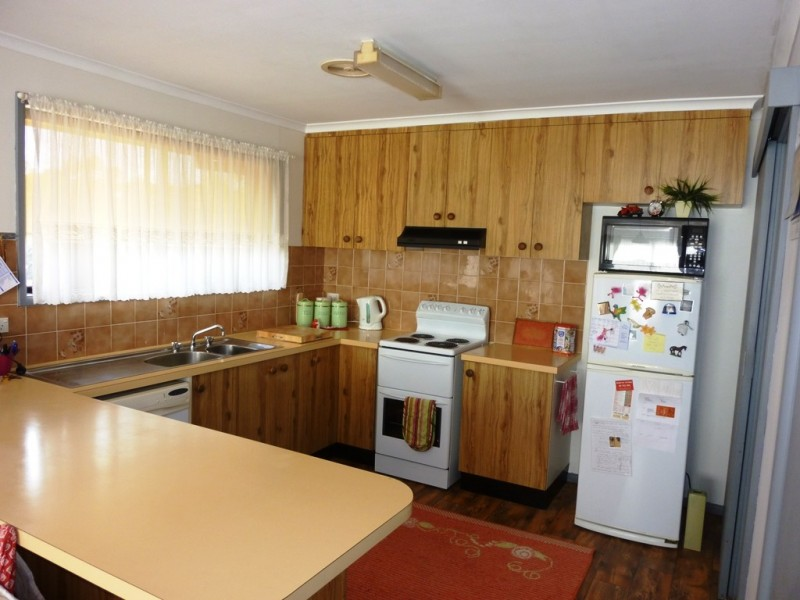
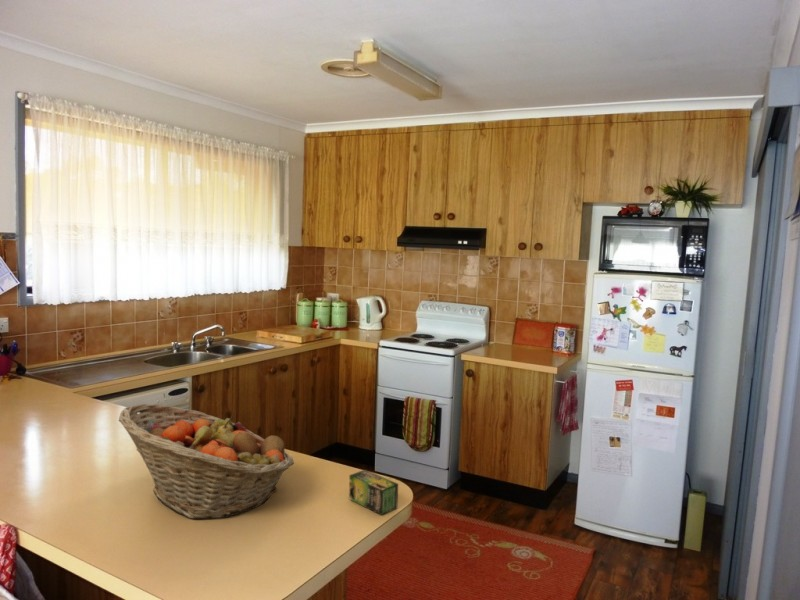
+ fruit basket (207, 450)
+ tea box (373, 491)
